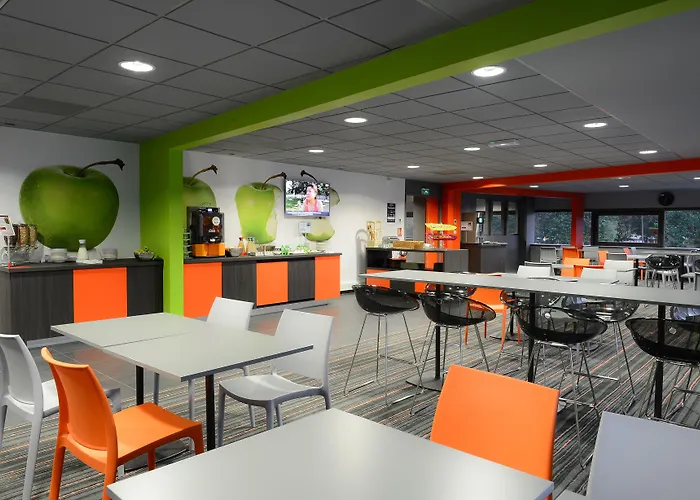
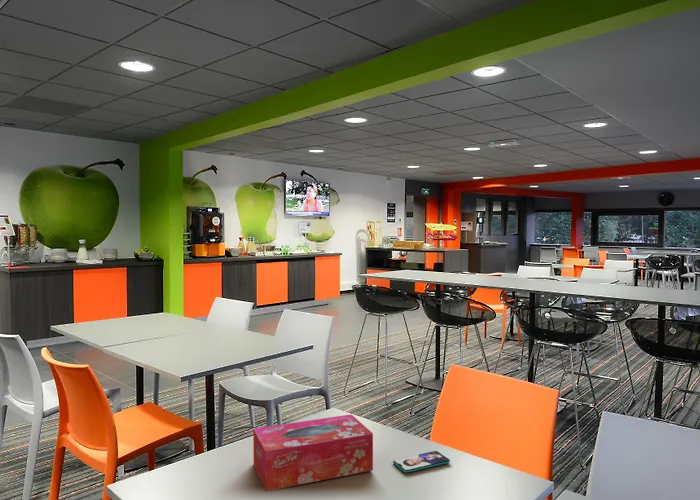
+ smartphone (421, 461)
+ tissue box (312, 449)
